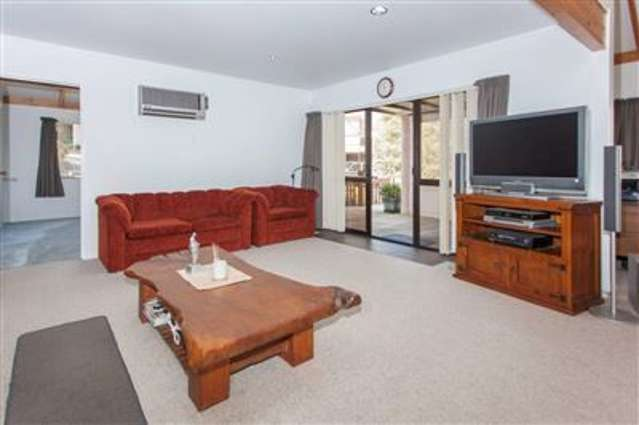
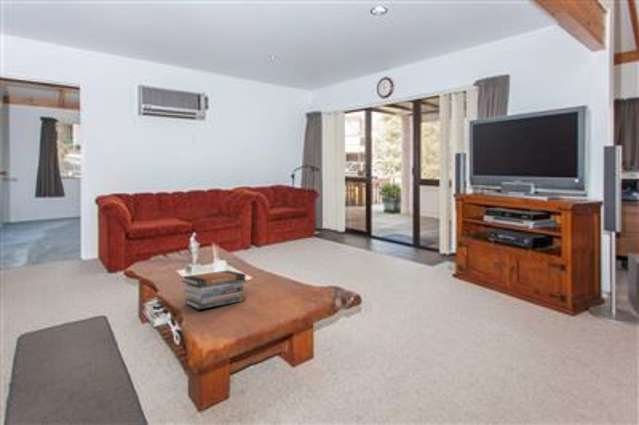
+ book stack (214, 288)
